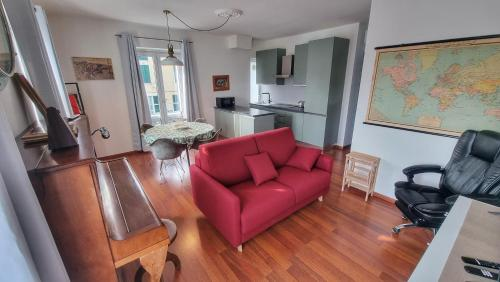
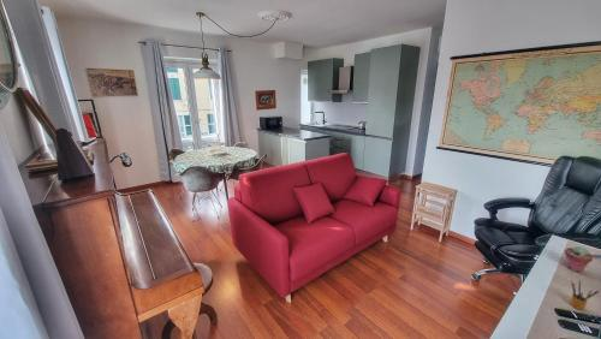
+ pencil box (581, 296)
+ potted succulent (577, 257)
